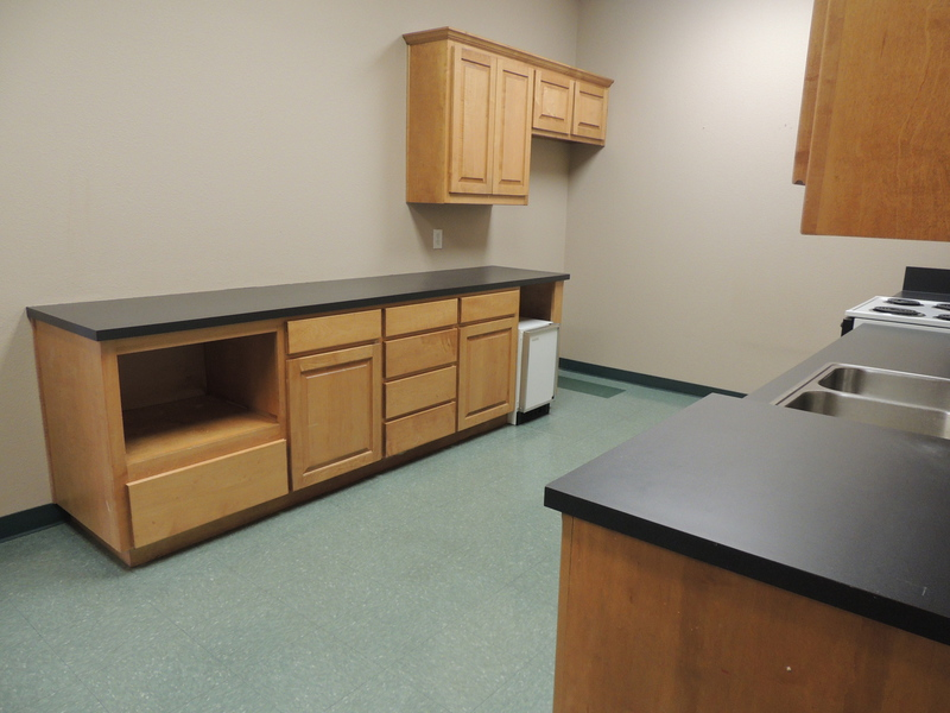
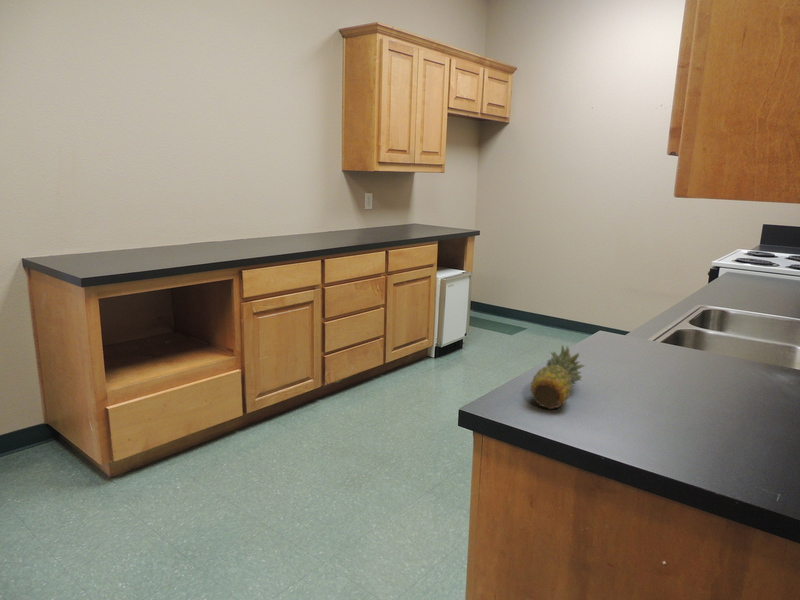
+ fruit (559, 375)
